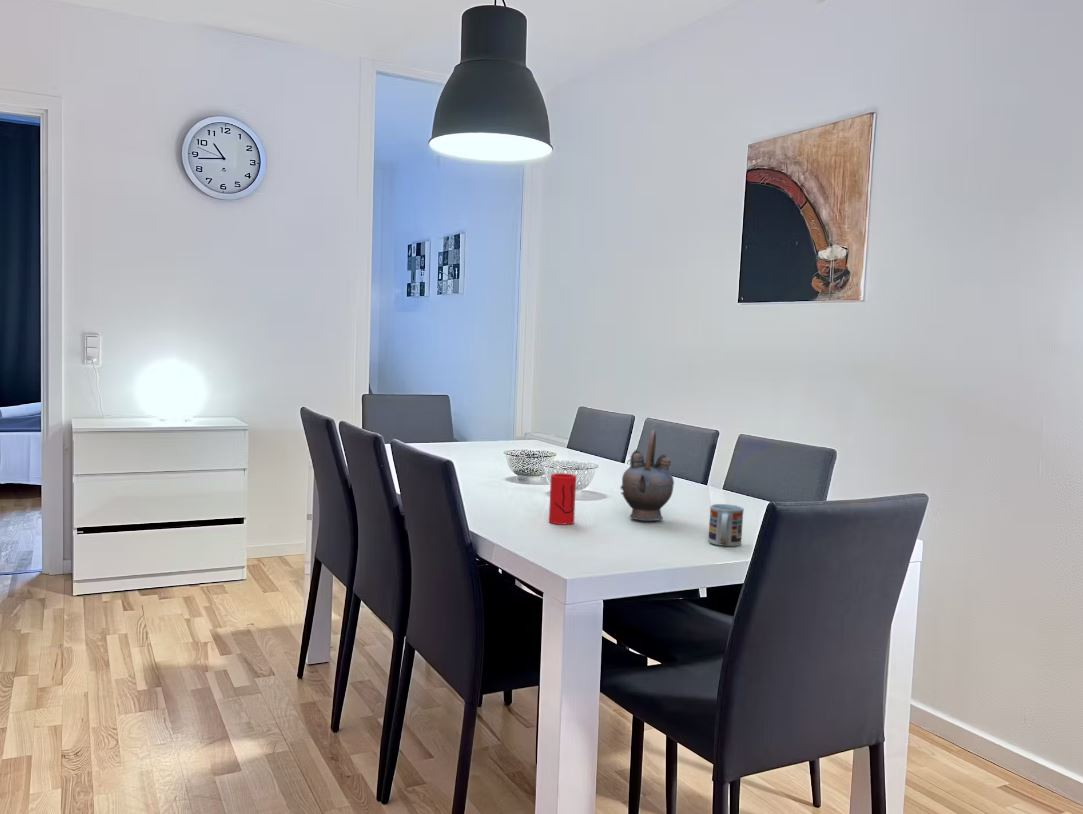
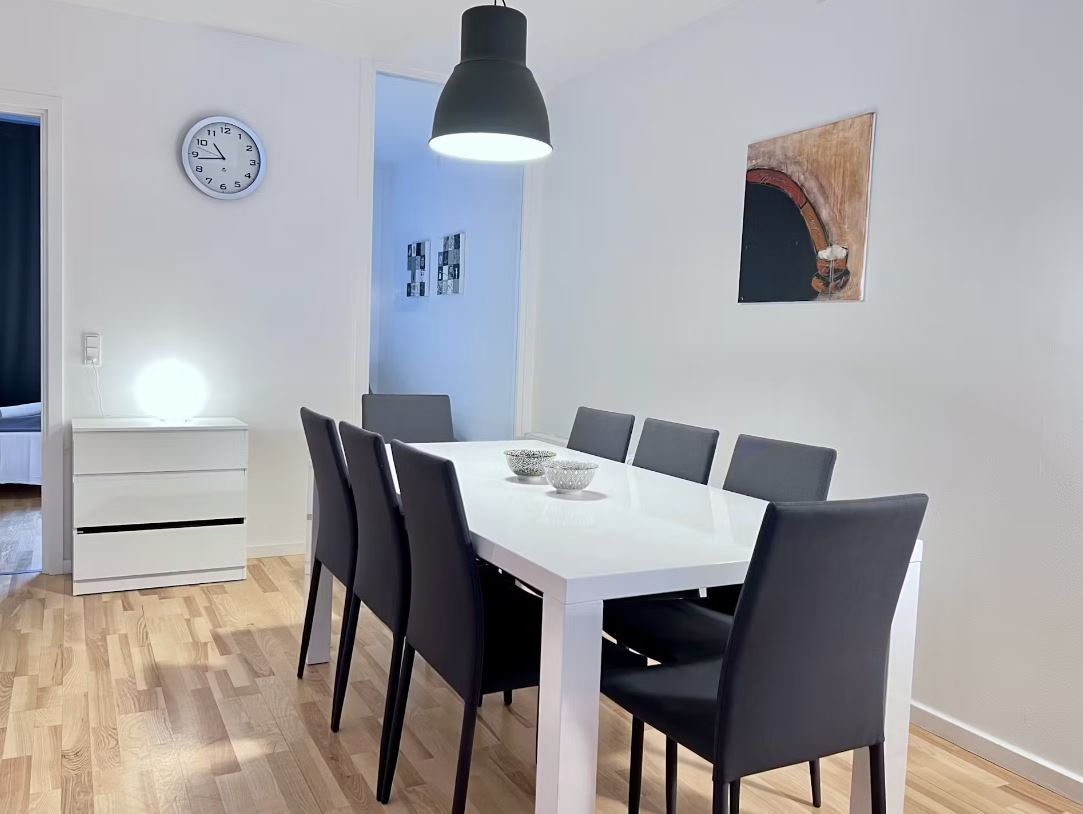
- cup (725, 526)
- teapot (646, 475)
- cup (562, 498)
